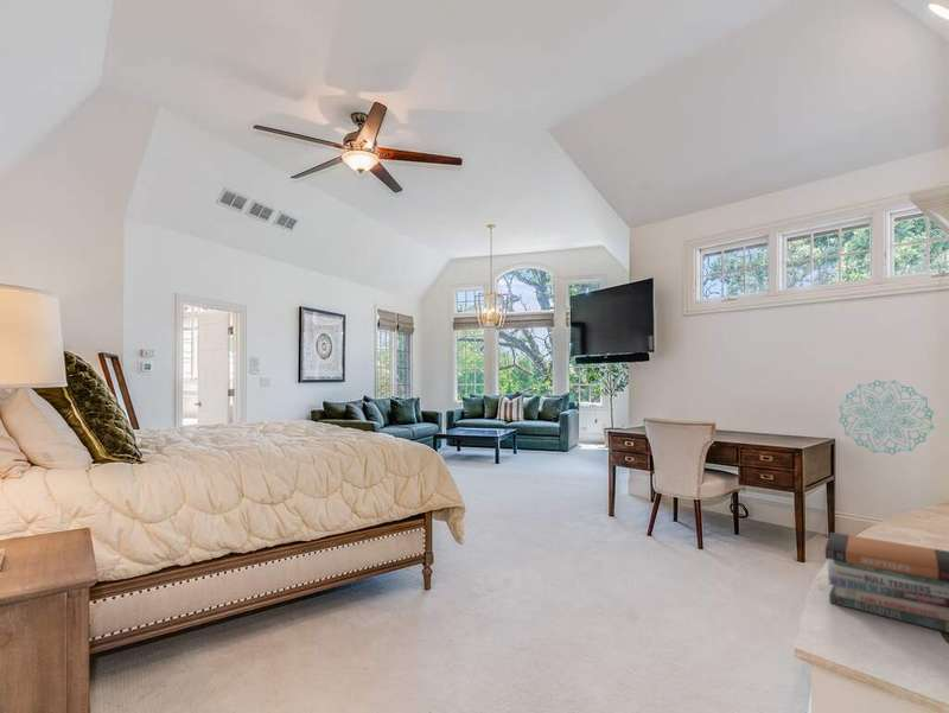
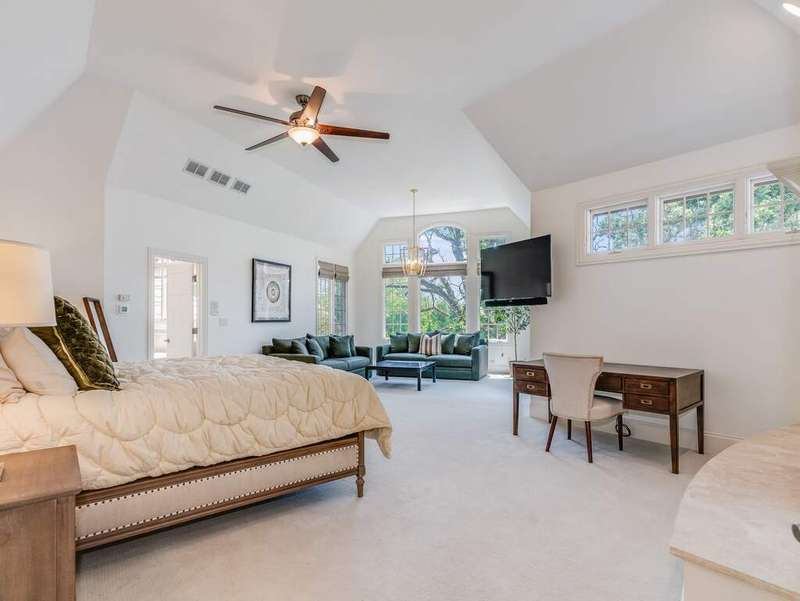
- book stack (892, 578)
- wall decoration (884, 418)
